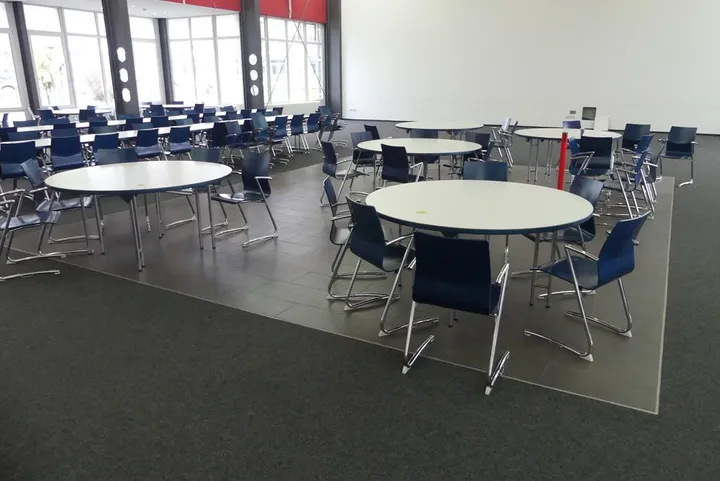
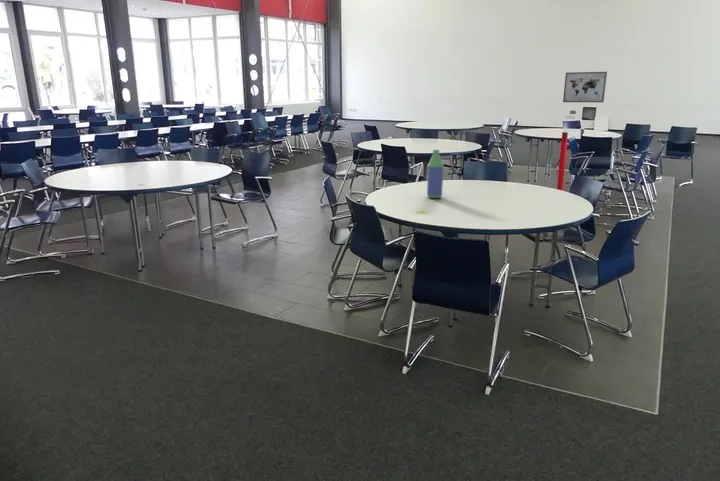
+ bottle (435, 174)
+ wall art (584, 87)
